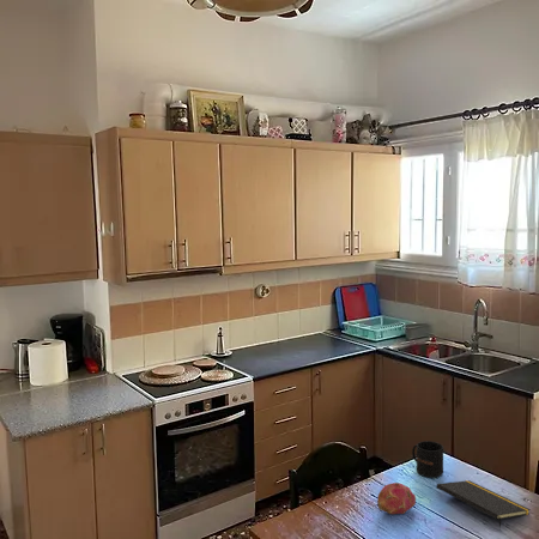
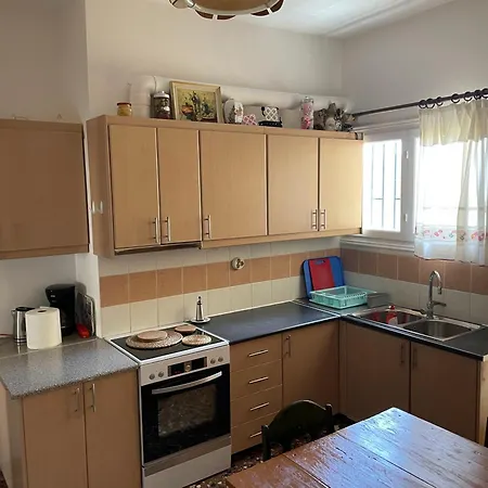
- notepad (482, 498)
- fruit (396, 497)
- mug (426, 458)
